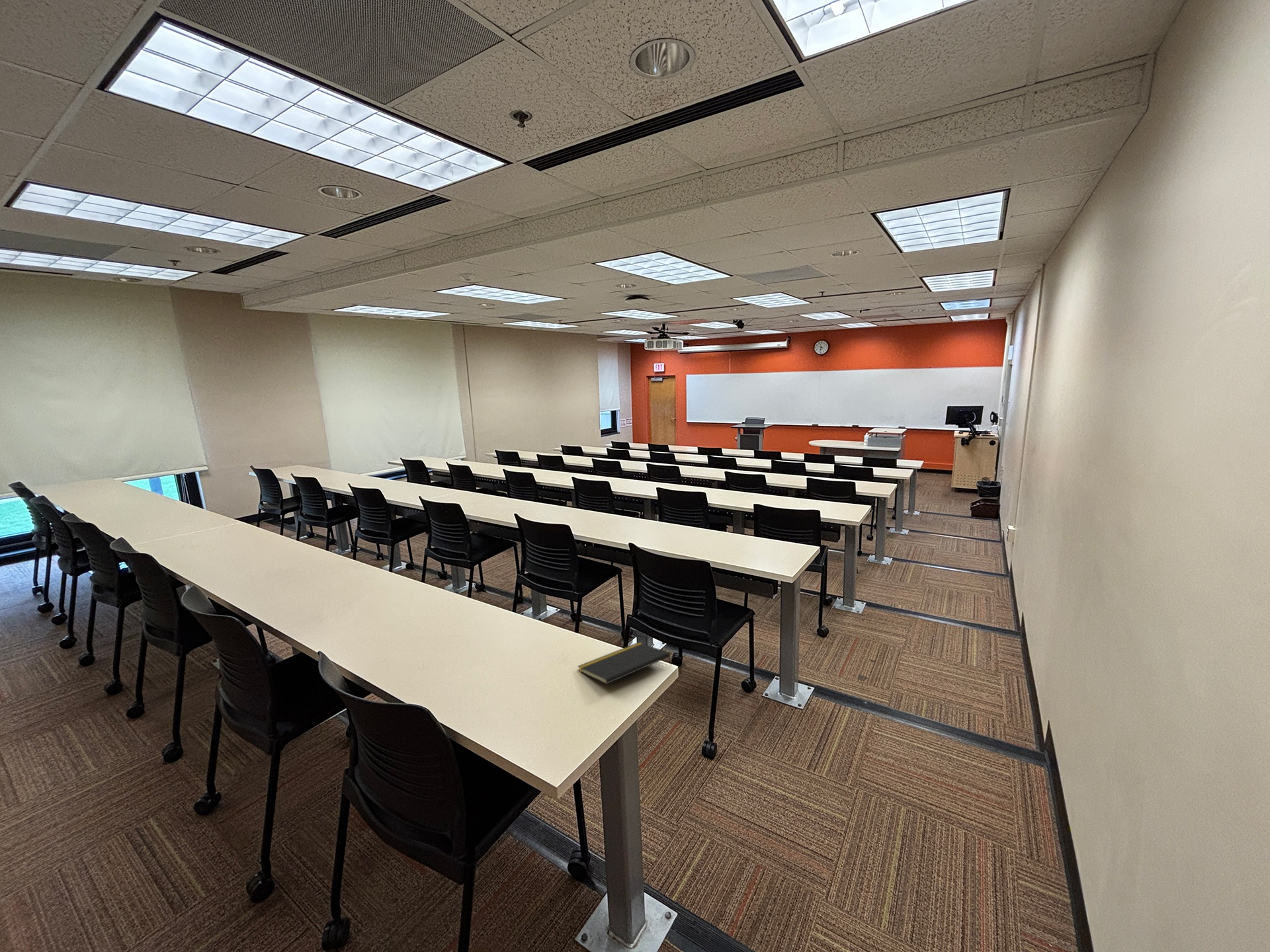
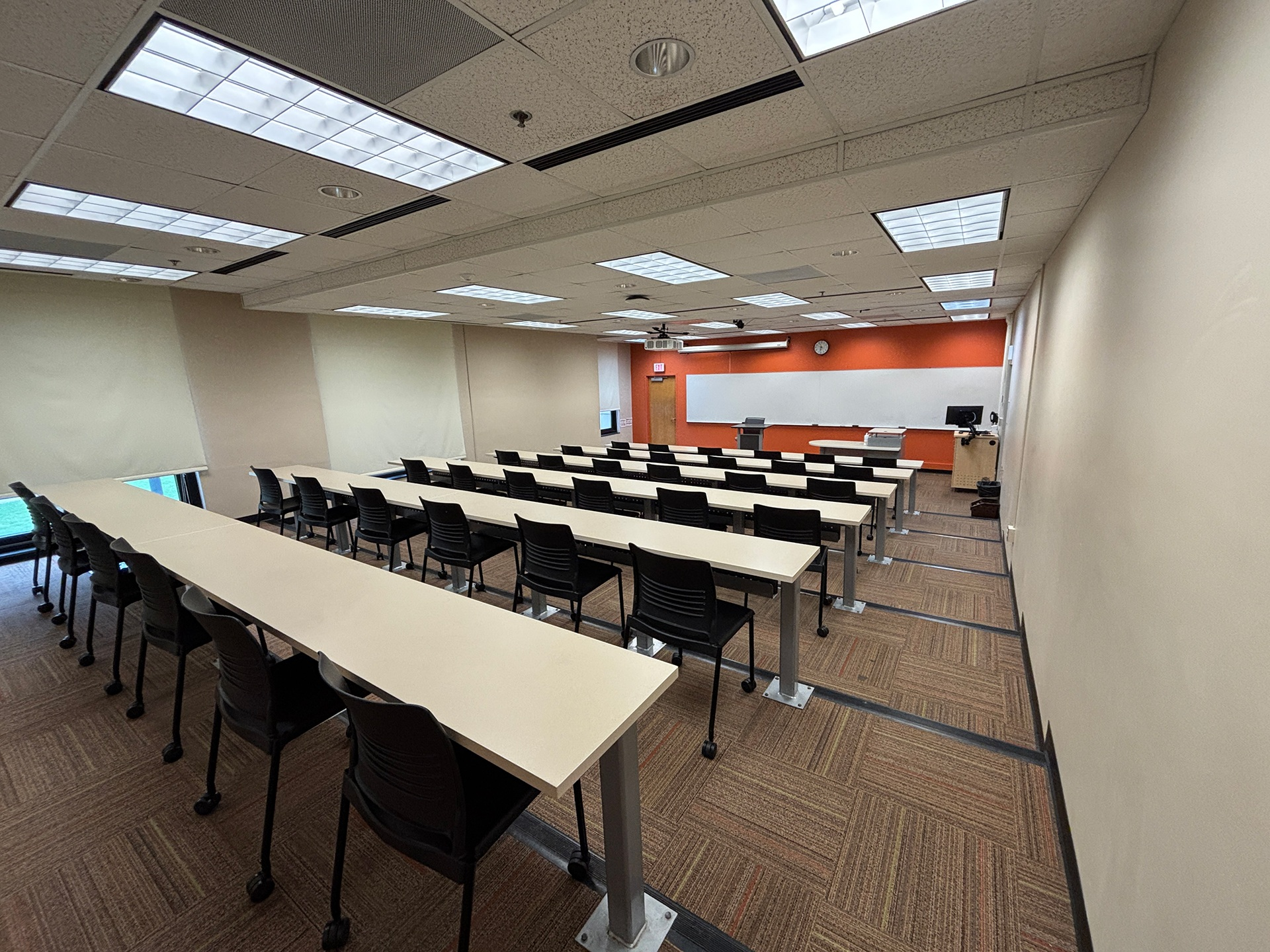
- notepad (624, 661)
